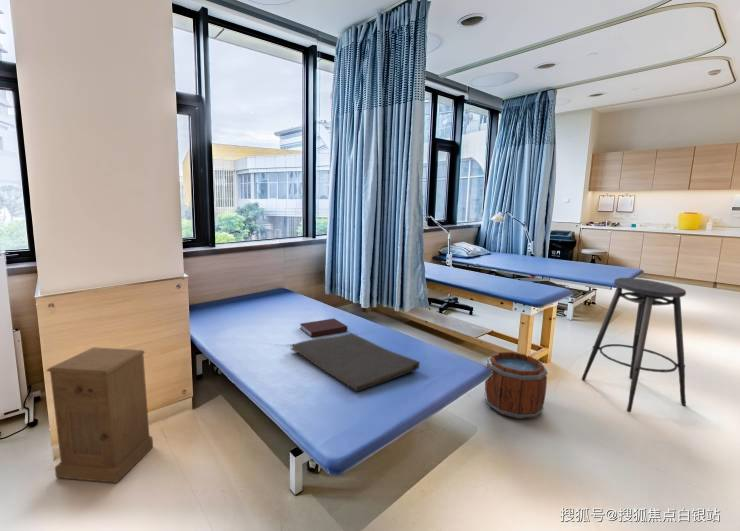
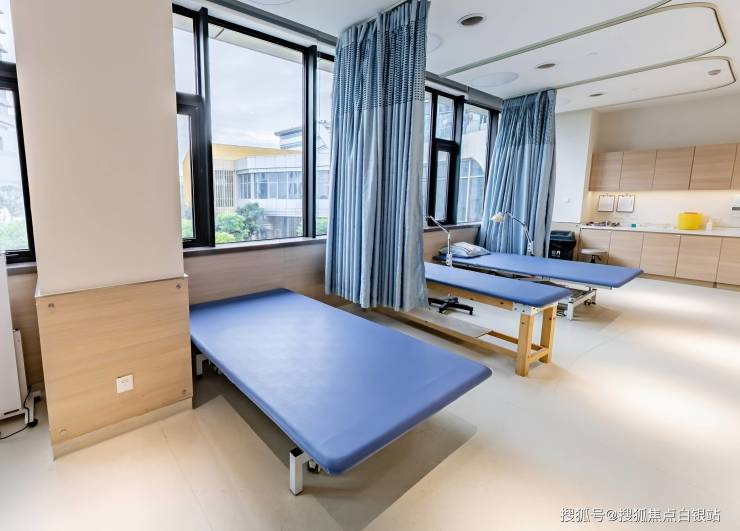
- nightstand (102, 411)
- hand towel (351, 356)
- bucket (514, 383)
- stool (636, 339)
- notebook (323, 327)
